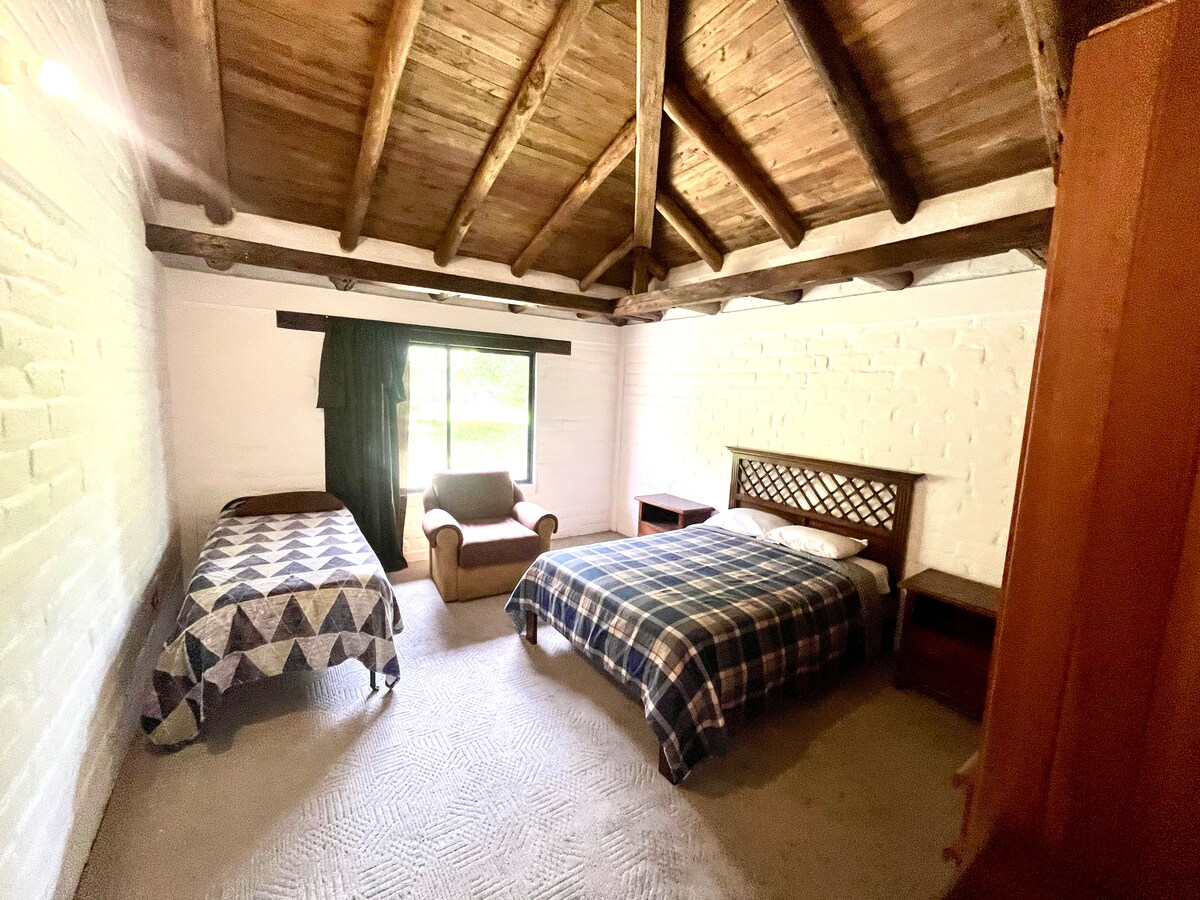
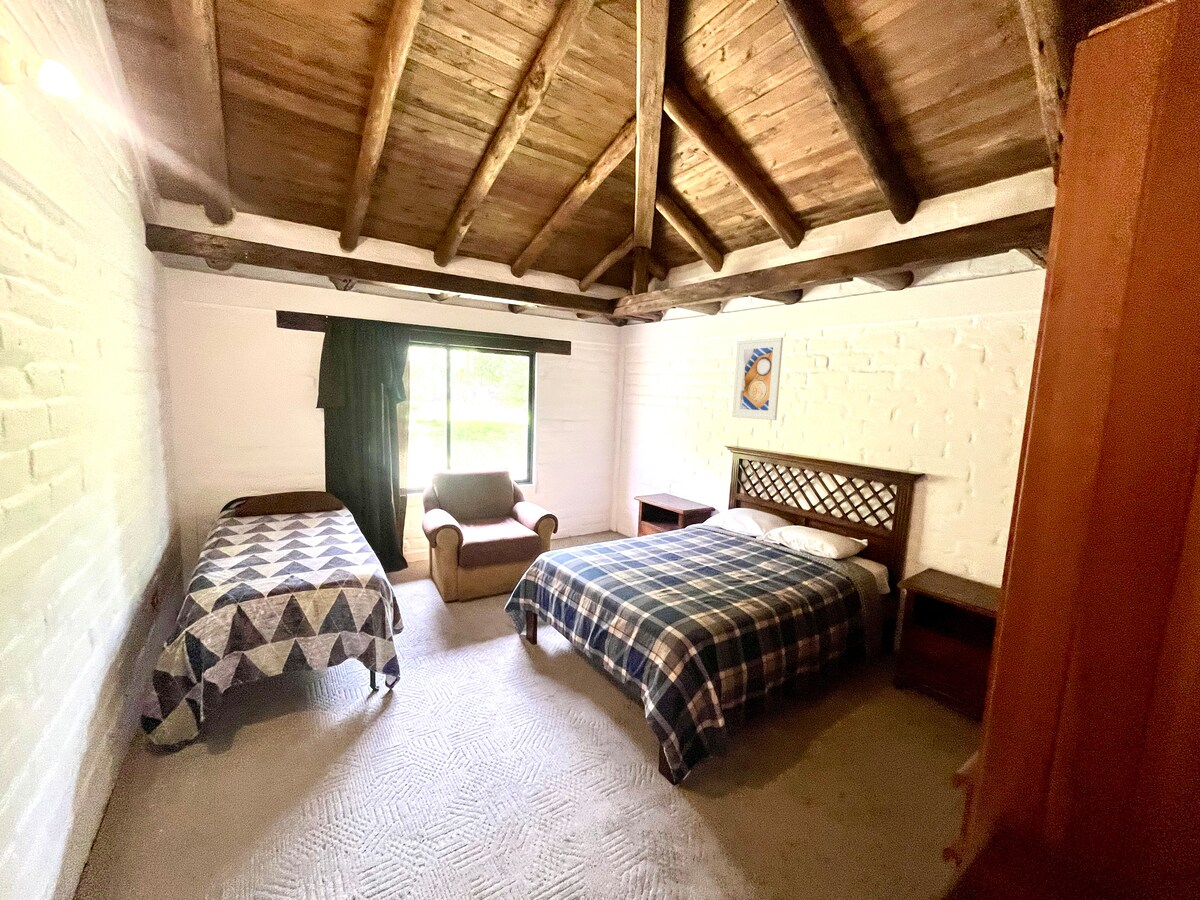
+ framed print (756, 379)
